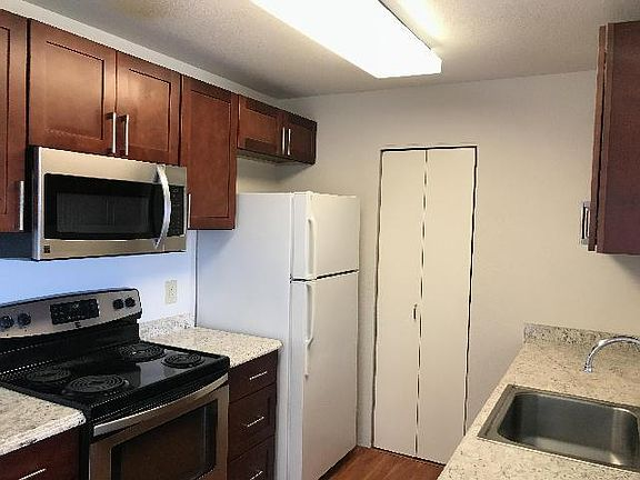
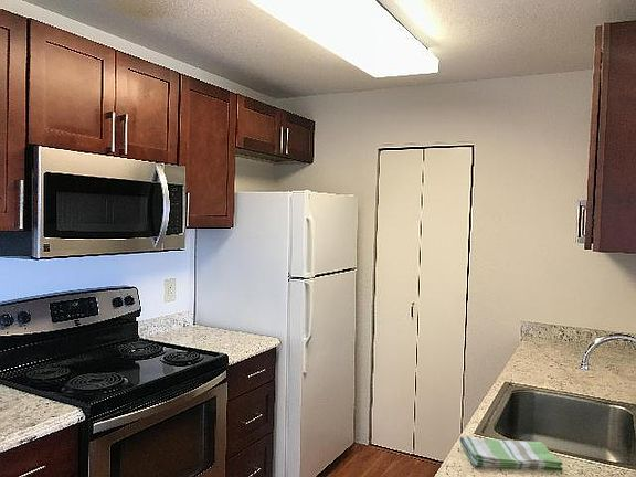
+ dish towel (508, 451)
